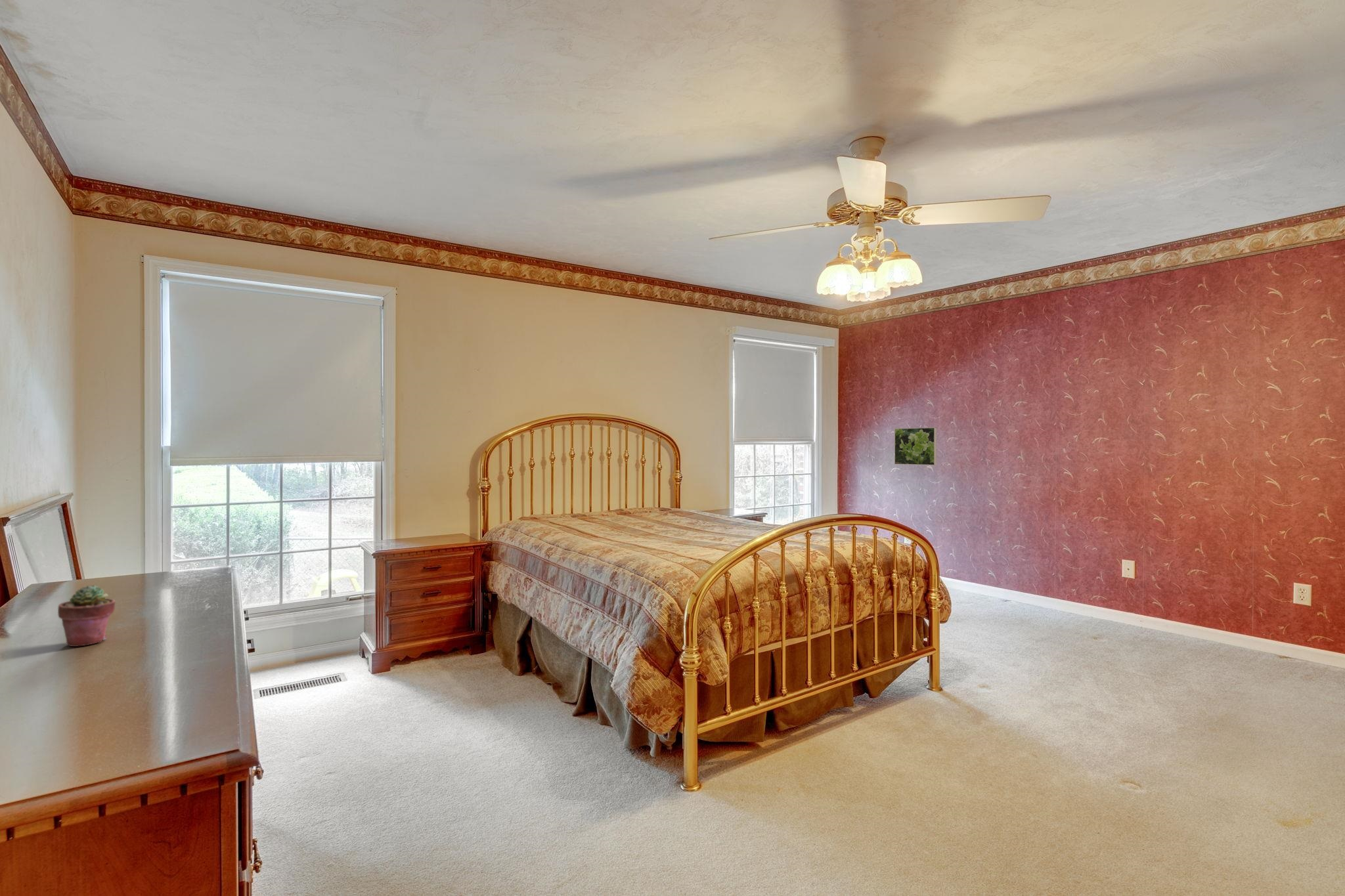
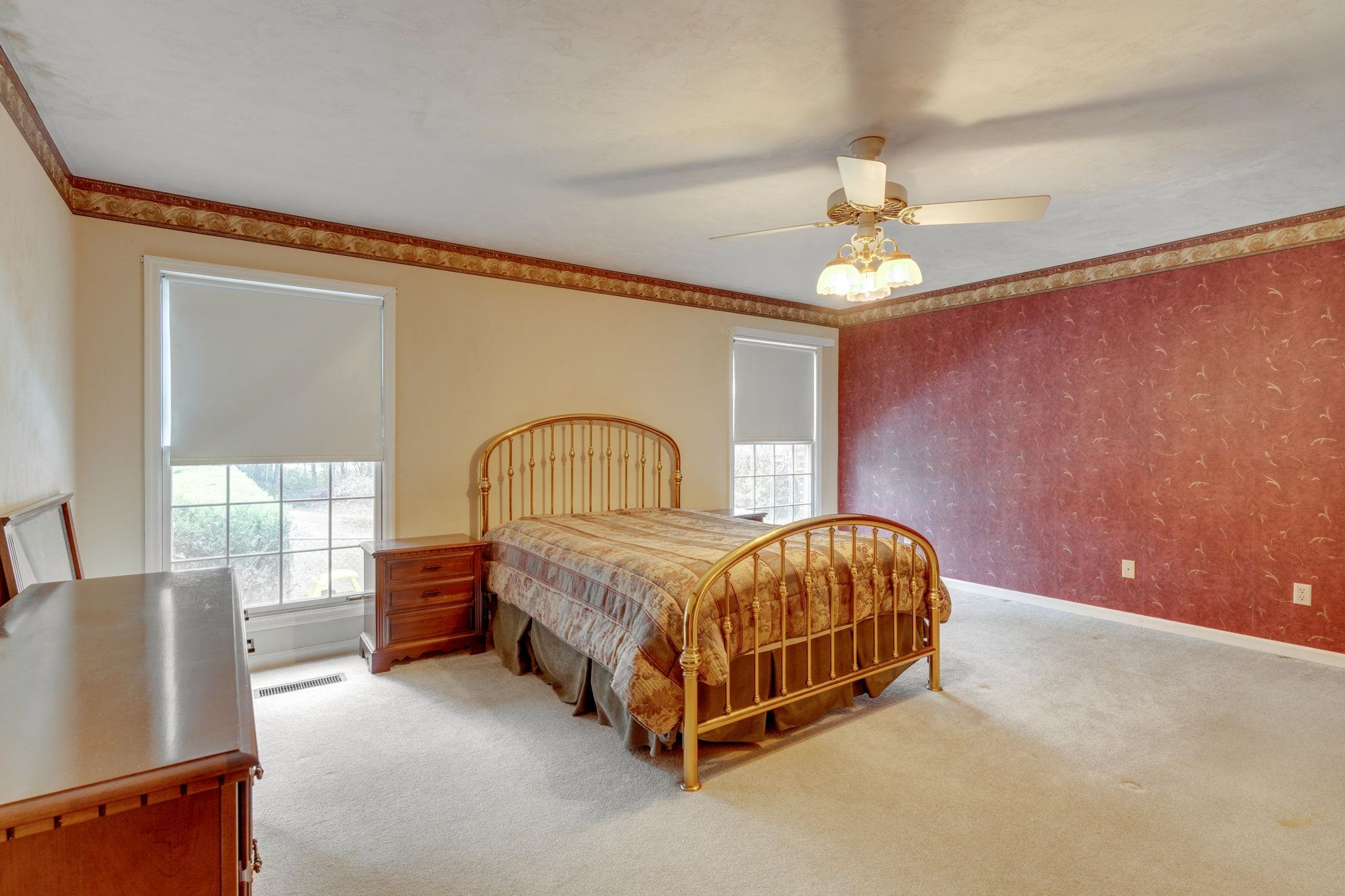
- potted succulent (87, 614)
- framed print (915, 446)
